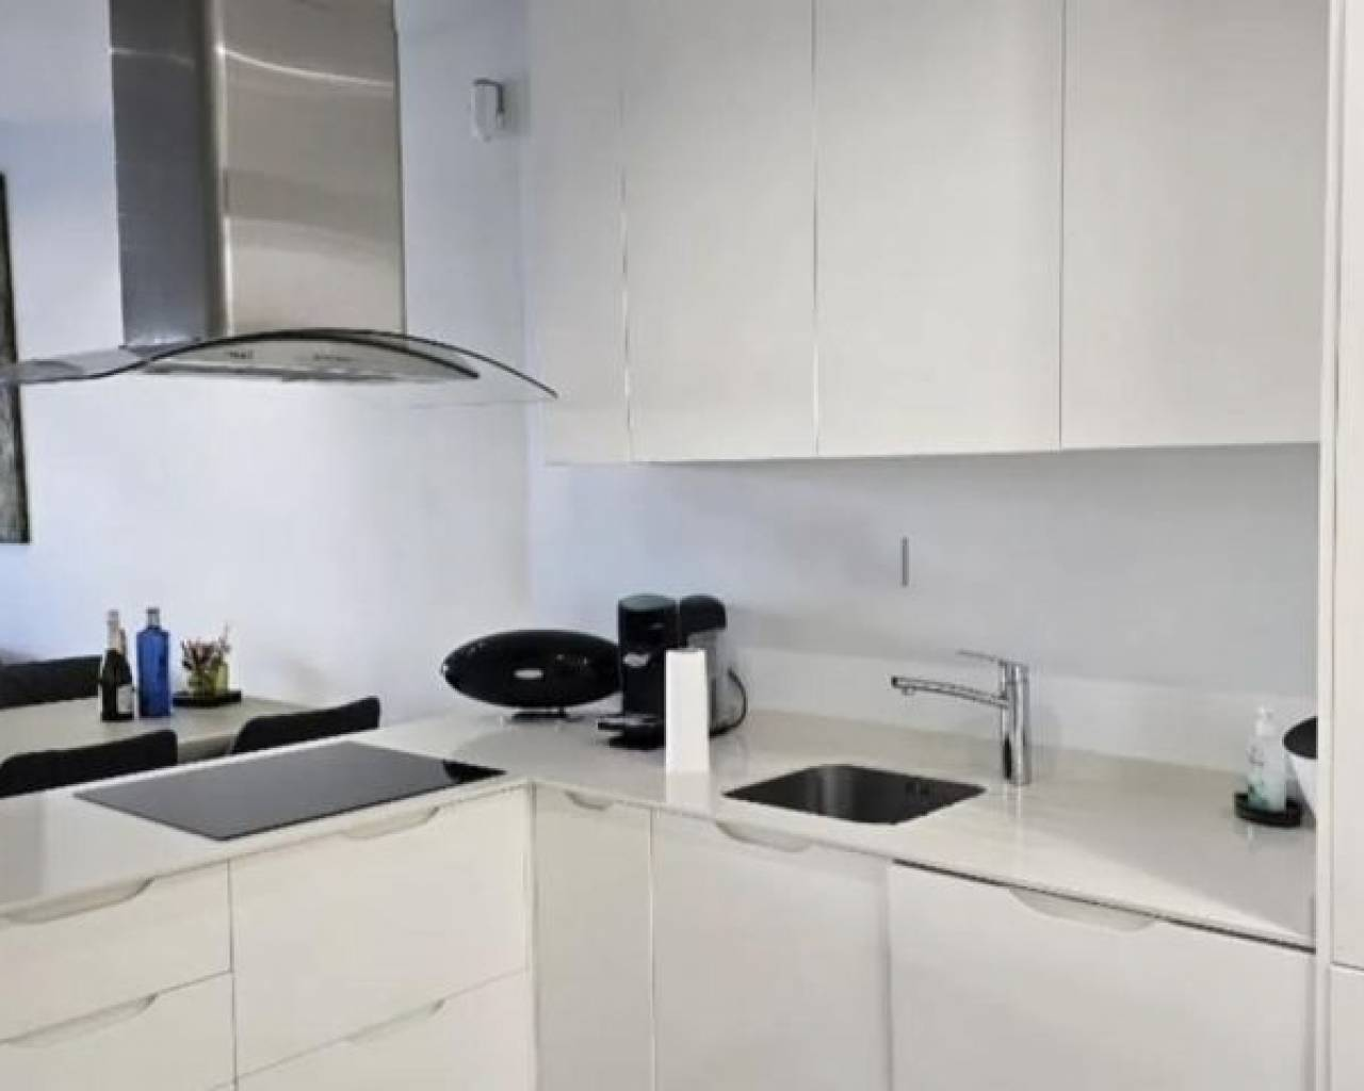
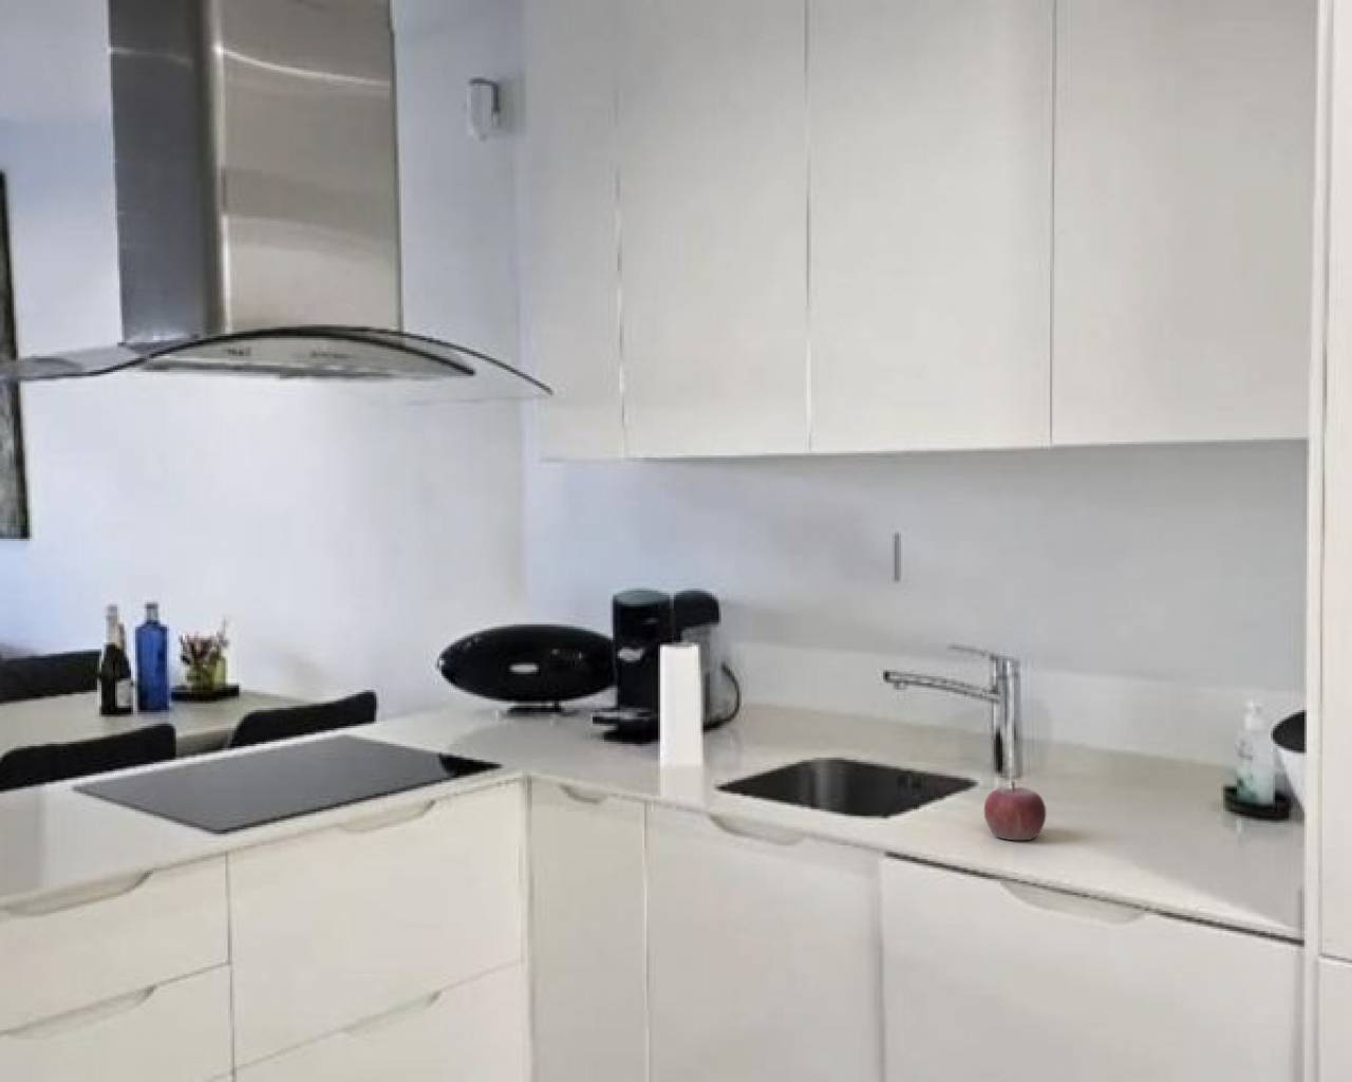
+ fruit (1014, 806)
